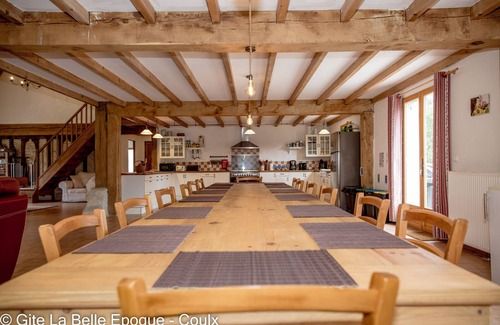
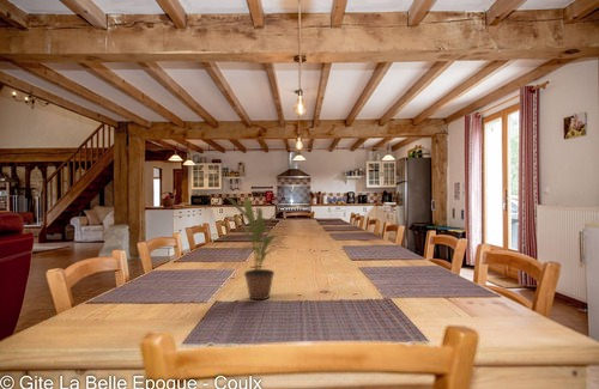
+ potted plant (254, 245)
